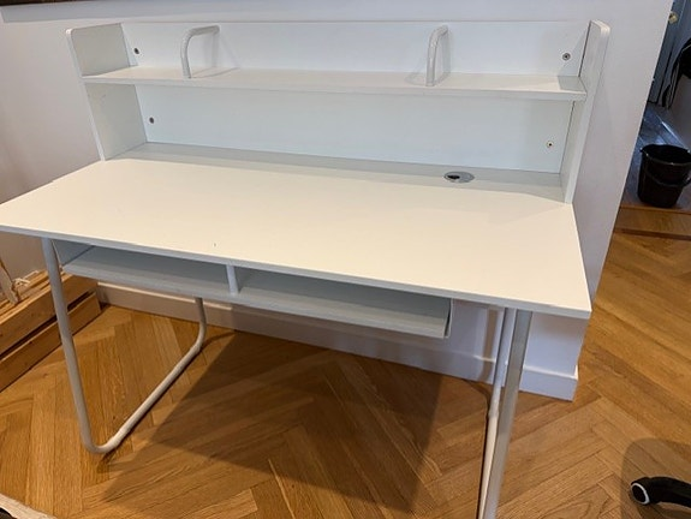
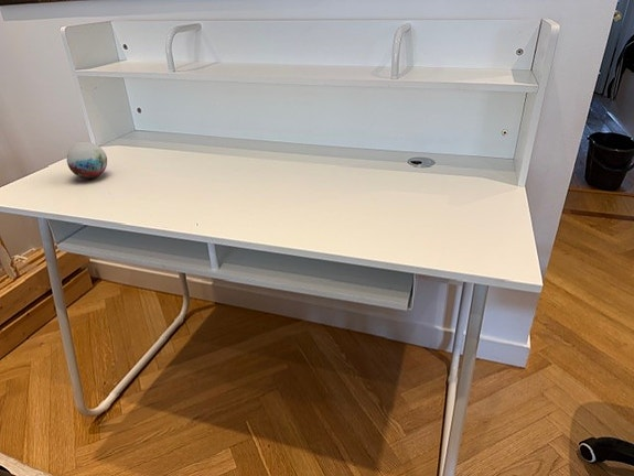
+ decorative orb (87, 160)
